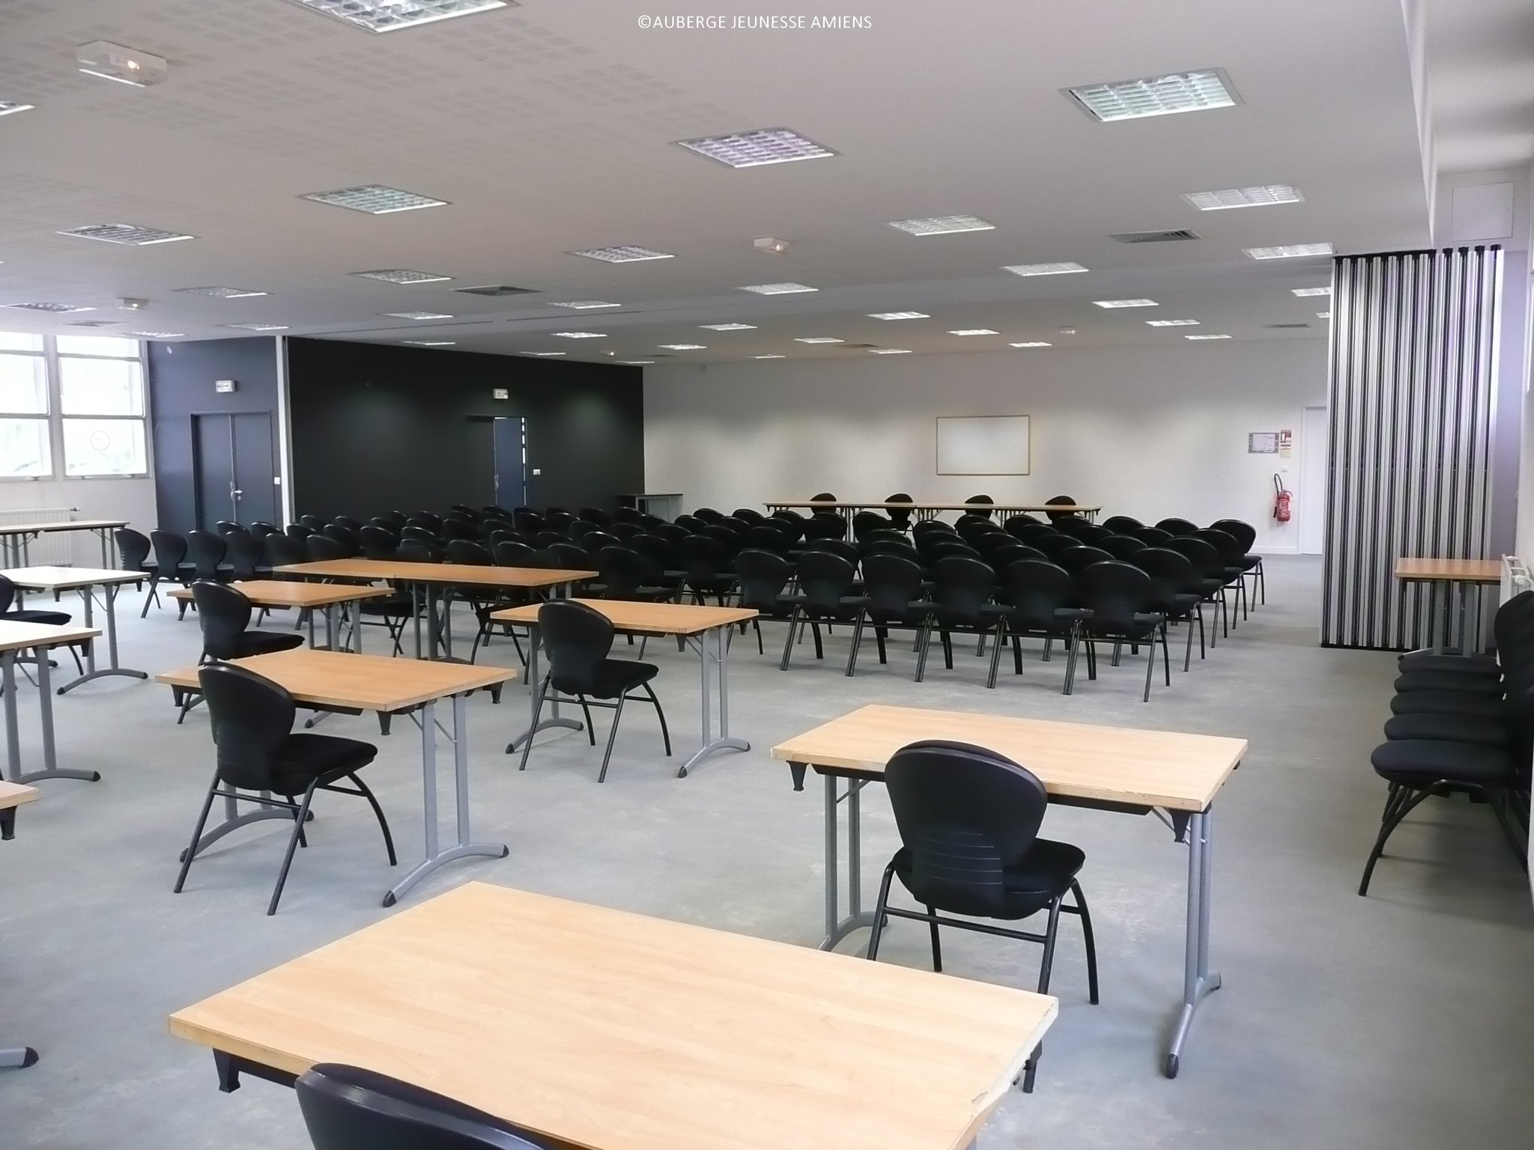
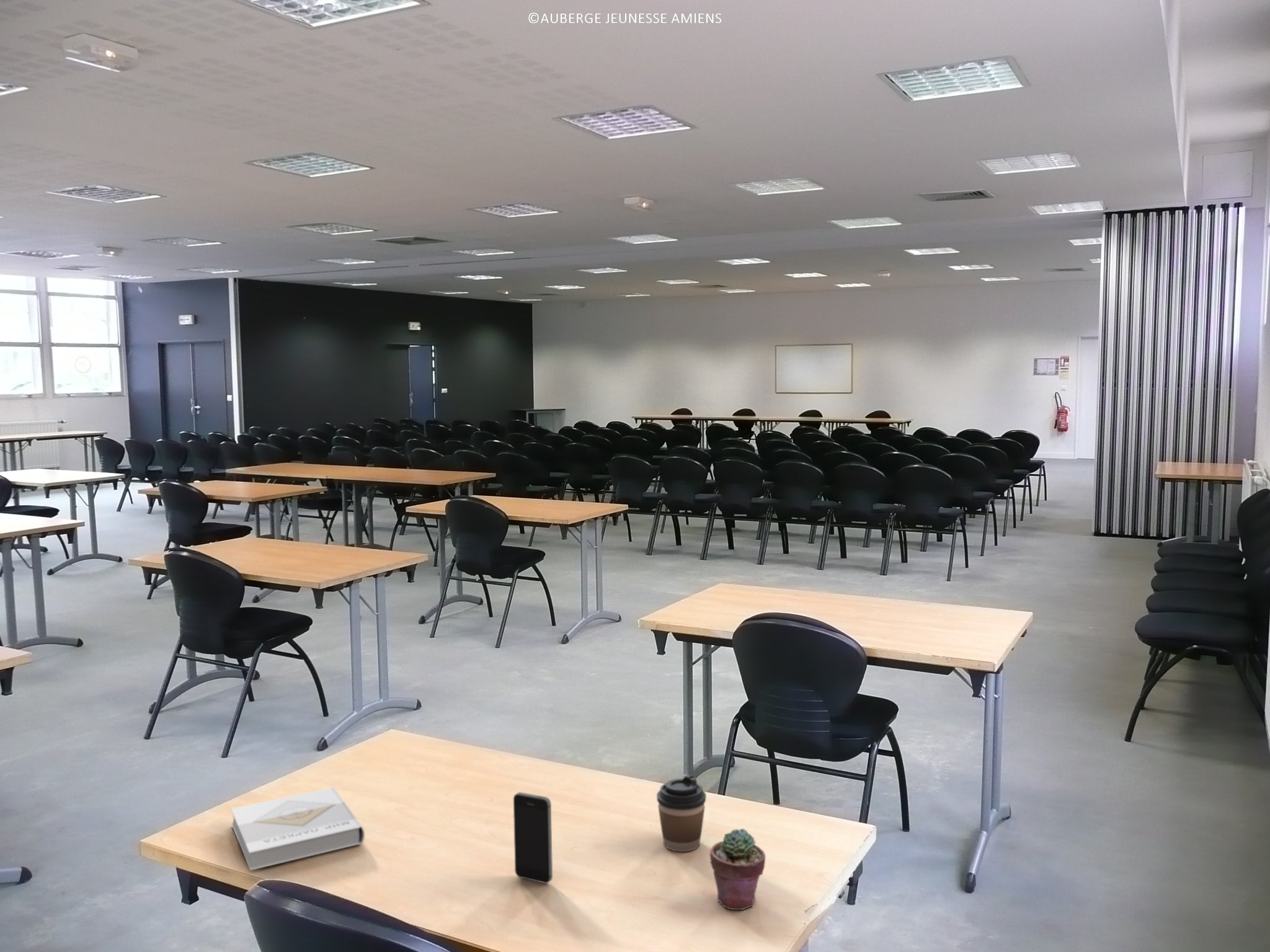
+ coffee cup (682, 811)
+ smartphone (532, 837)
+ book (296, 825)
+ potted succulent (737, 866)
